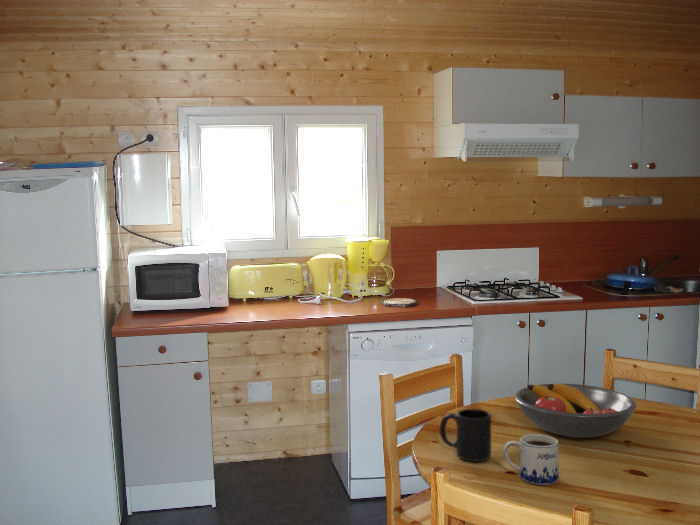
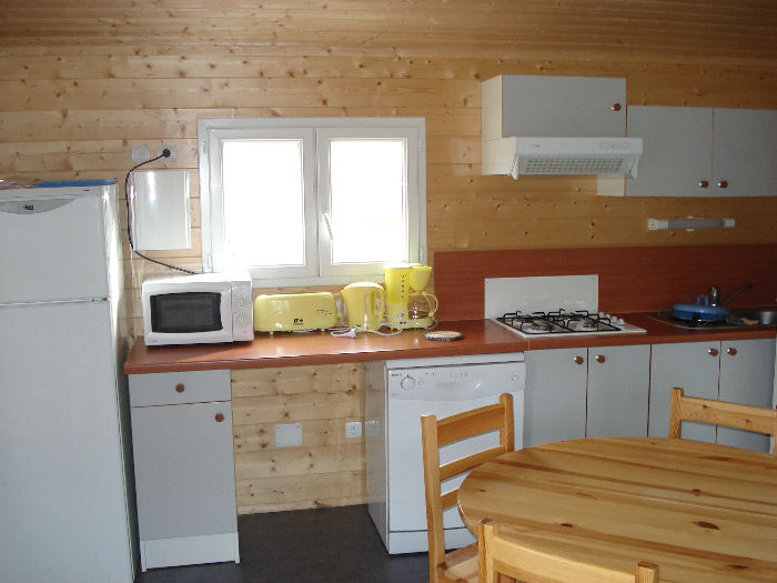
- mug (467, 434)
- fruit bowl (573, 409)
- mug (533, 458)
